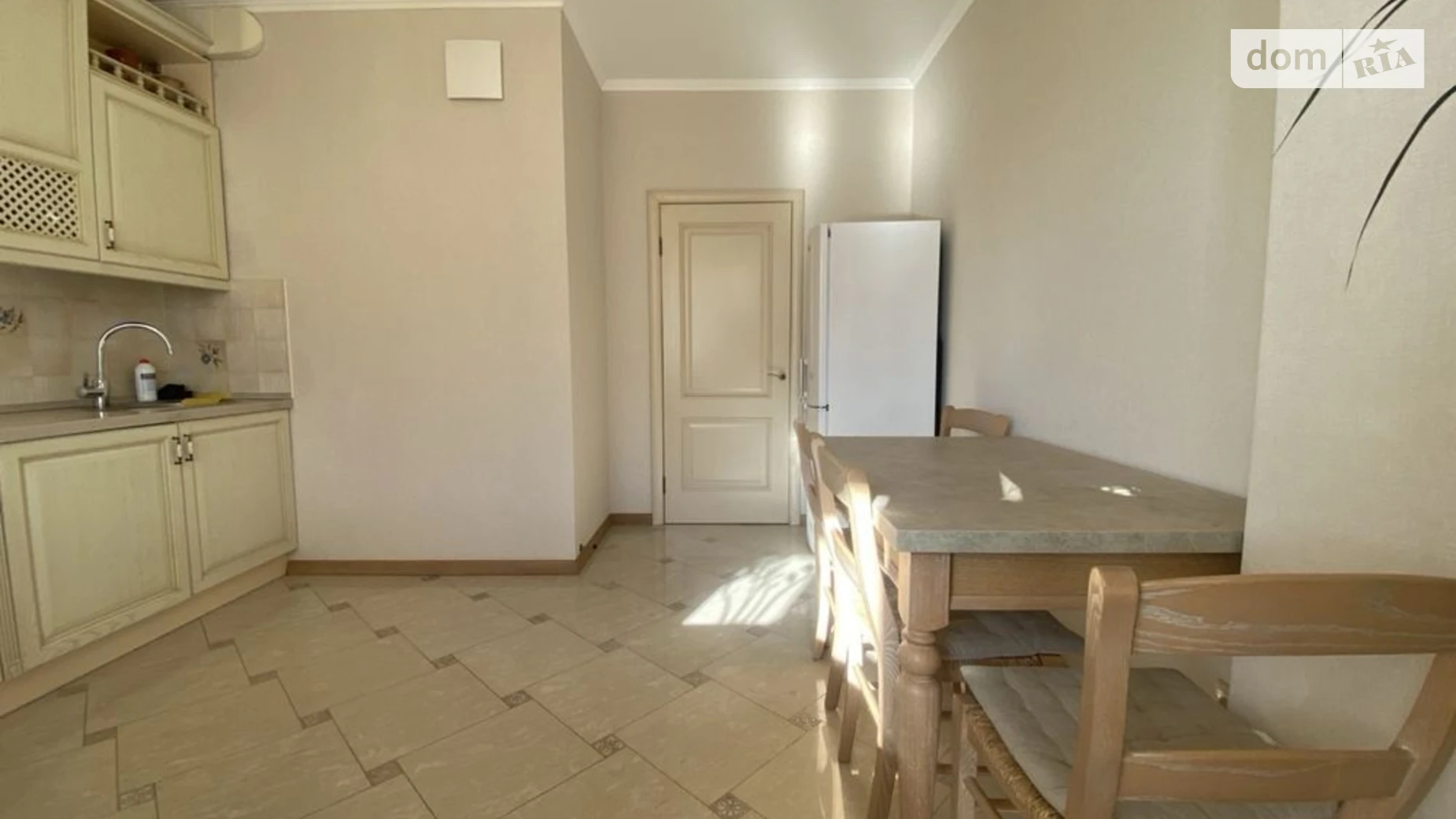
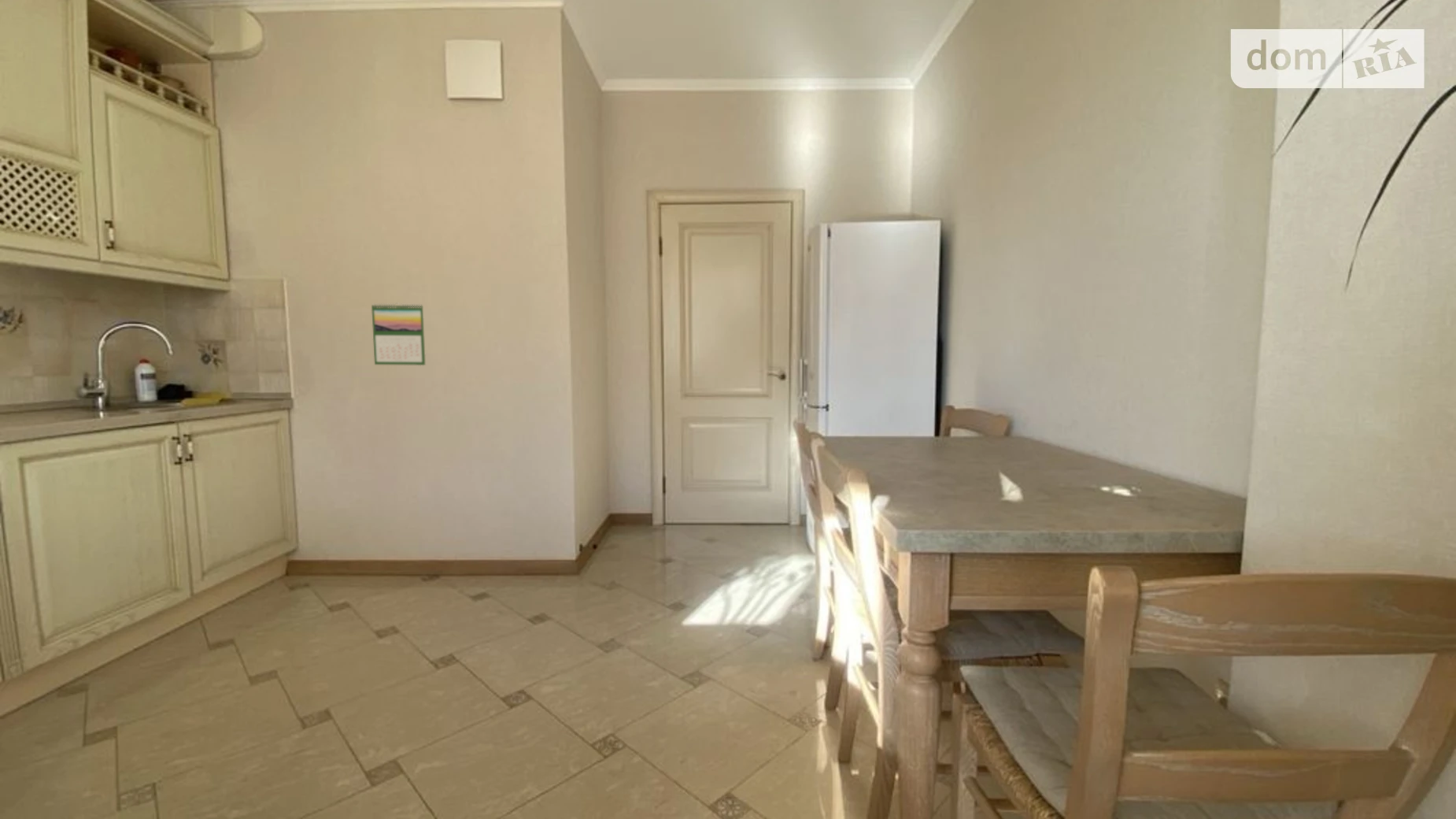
+ calendar (398, 333)
